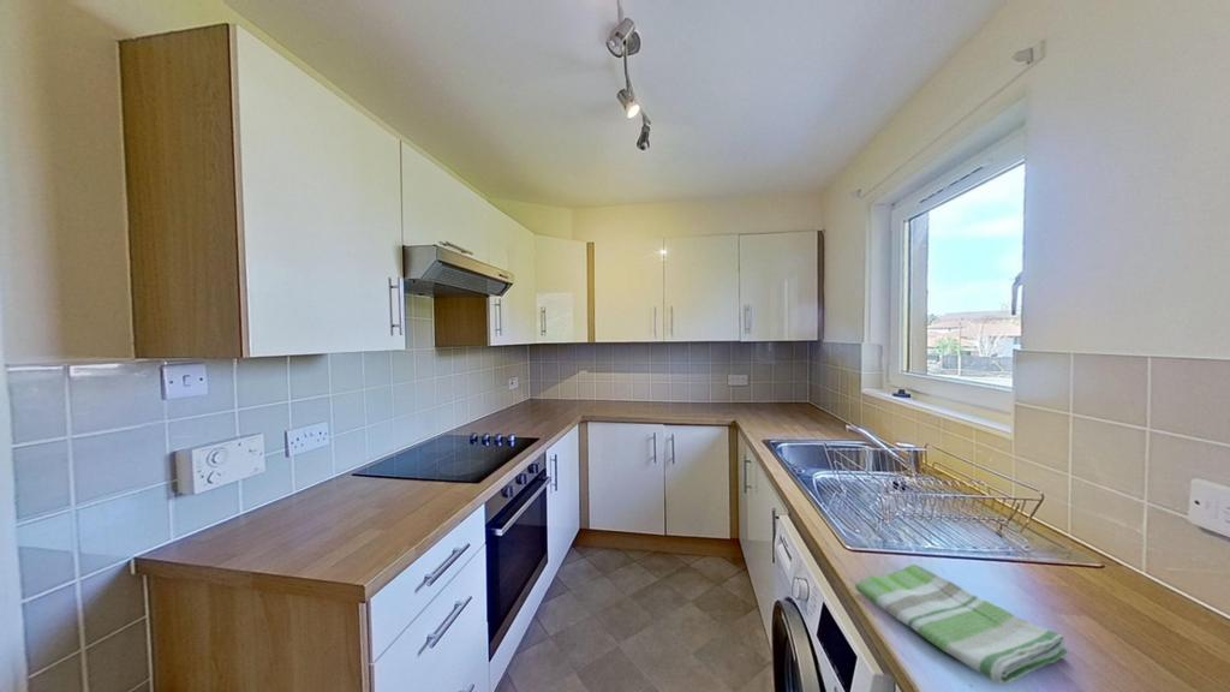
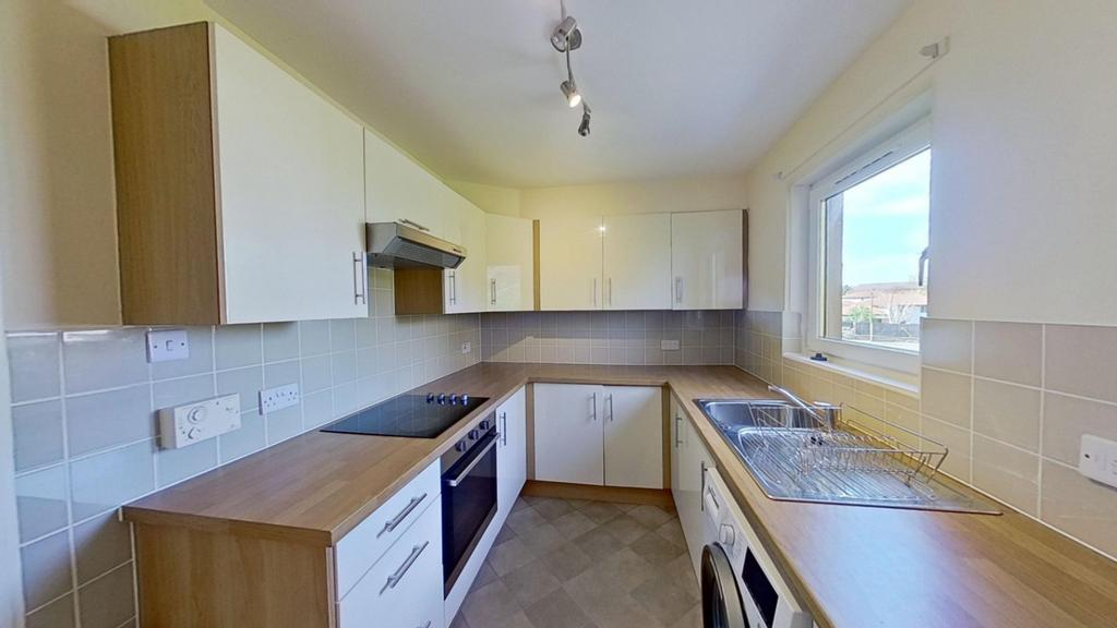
- dish towel (949, 610)
